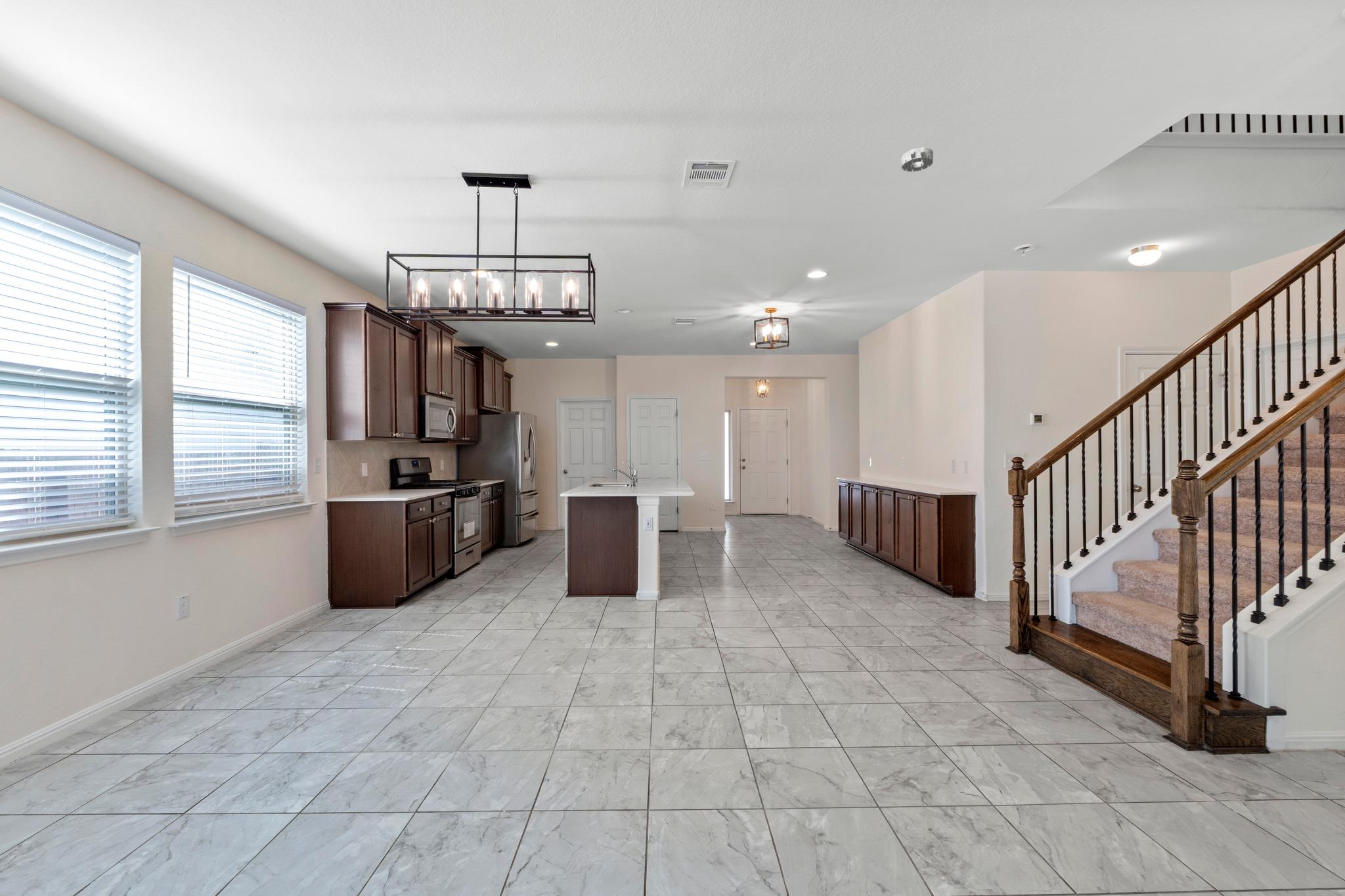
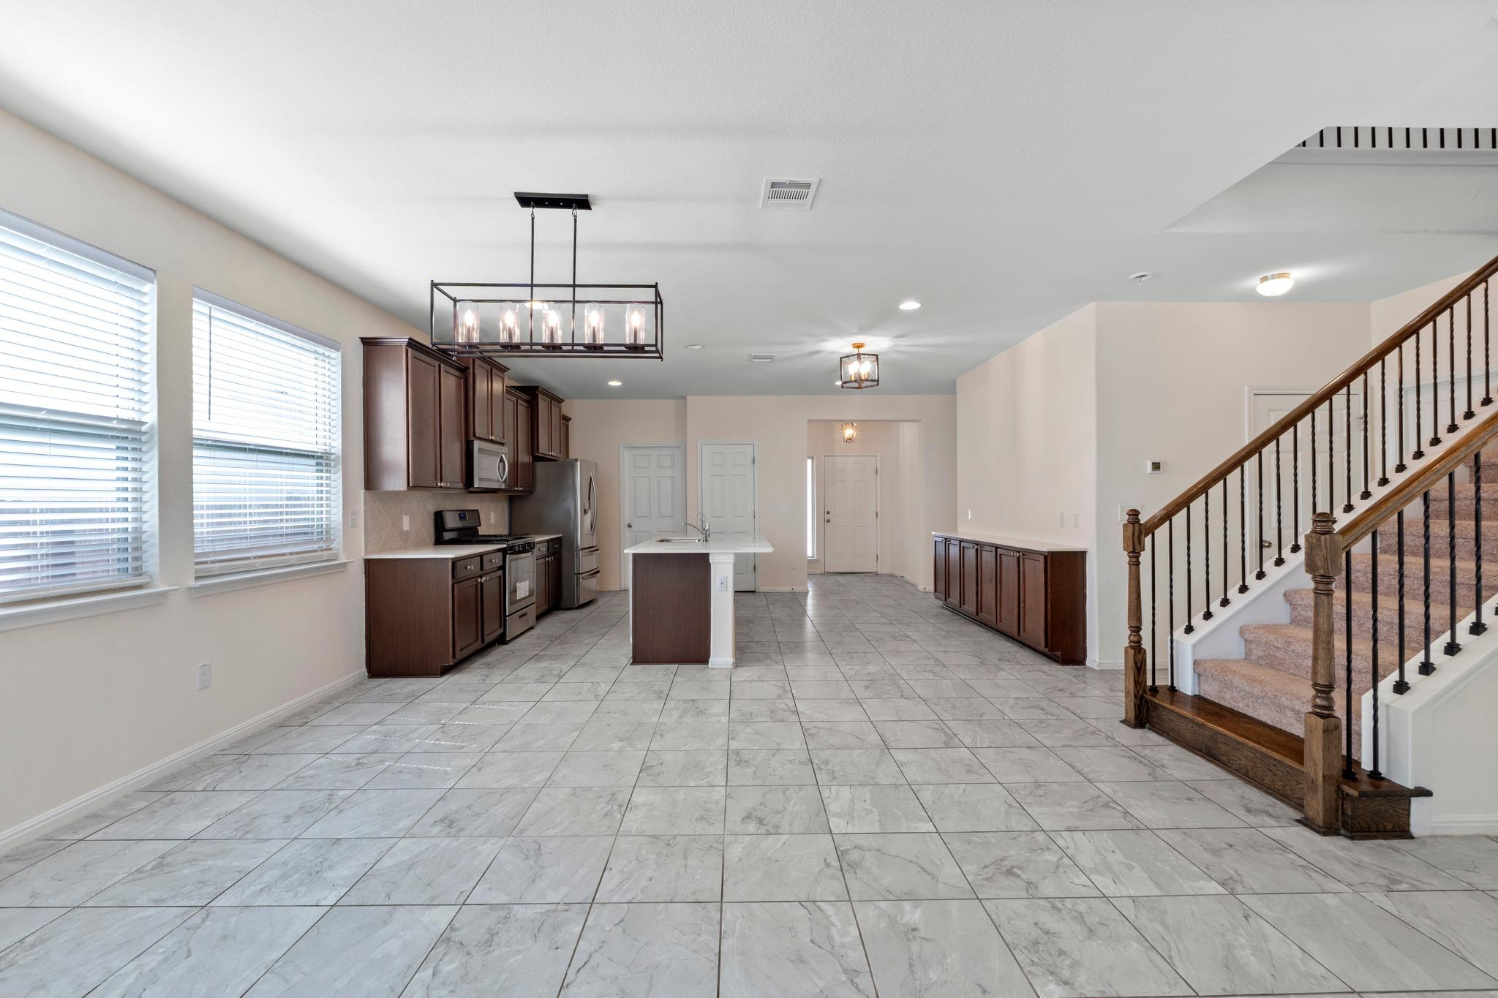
- smoke detector (917, 159)
